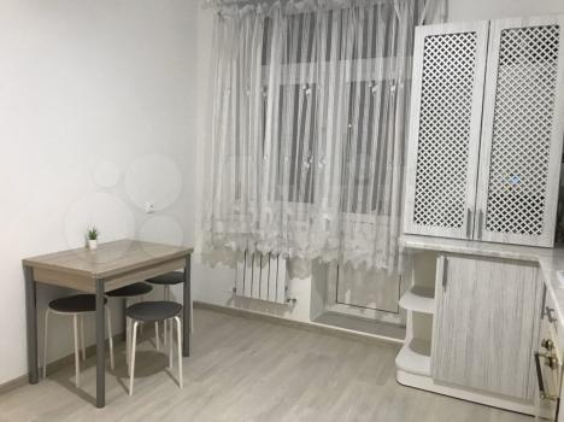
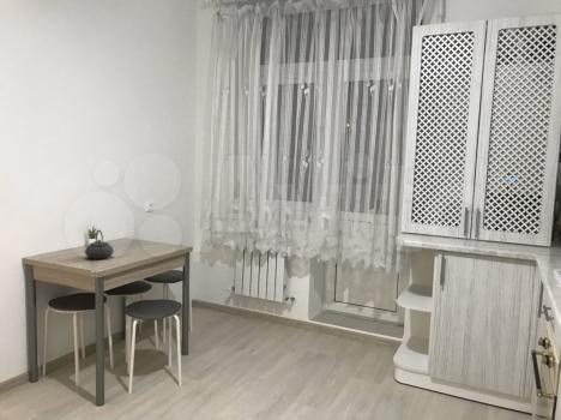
+ teapot (98, 242)
